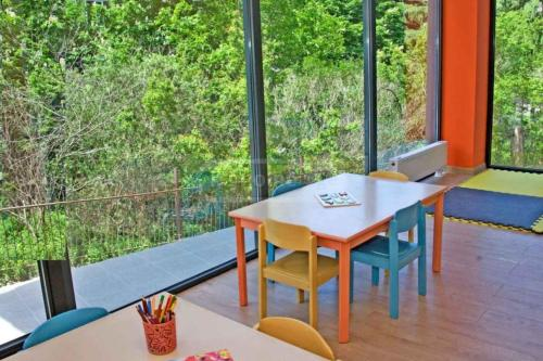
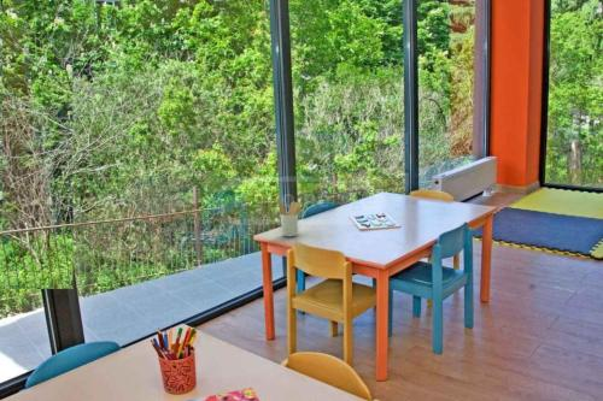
+ utensil holder (291, 218)
